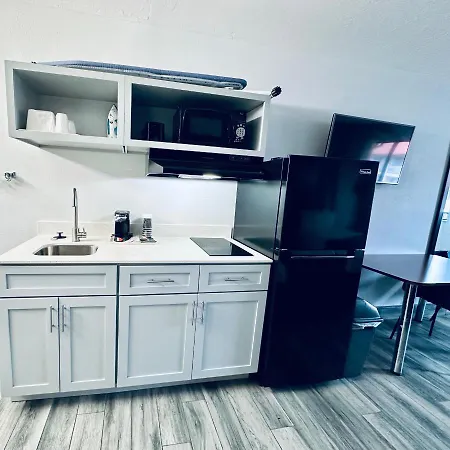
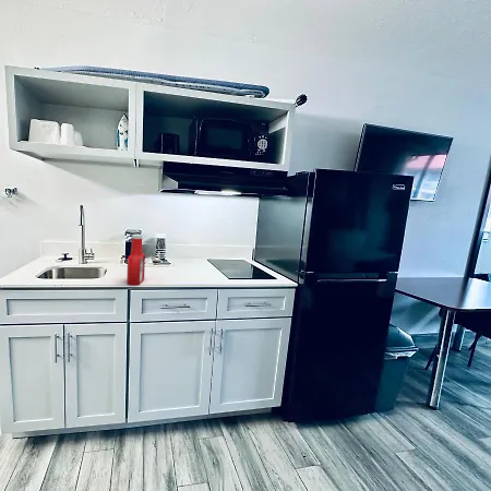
+ soap bottle (136, 258)
